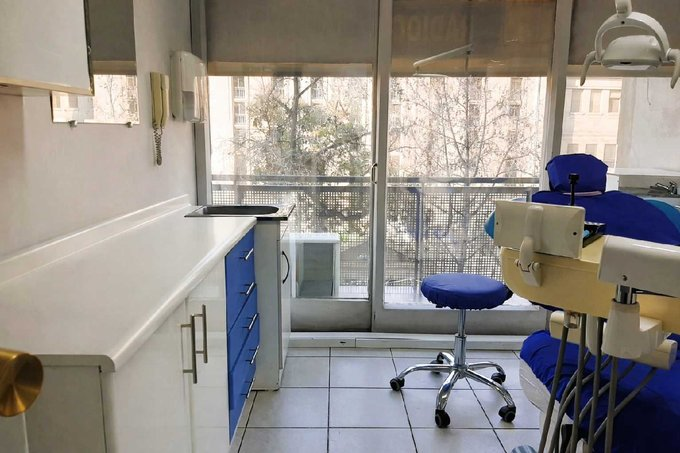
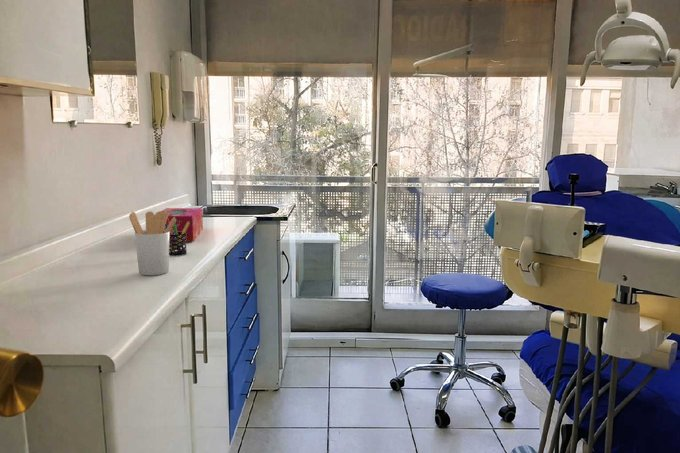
+ utensil holder (154, 240)
+ pen holder (175, 236)
+ tissue box (179, 223)
